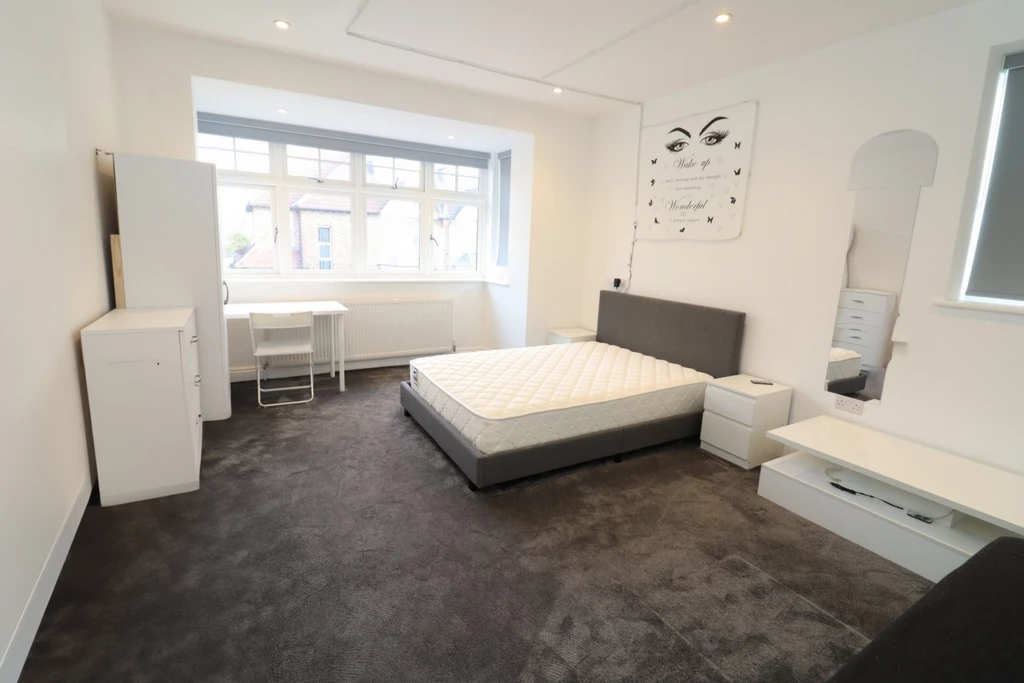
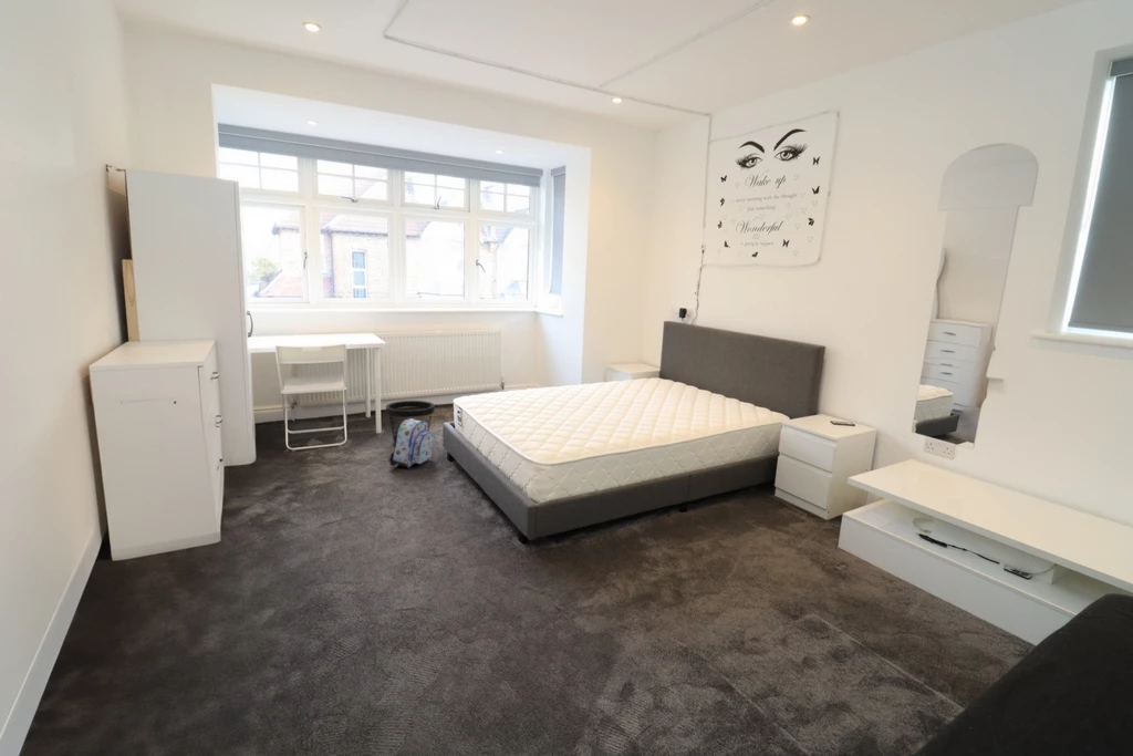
+ backpack (413, 442)
+ wastebasket (409, 418)
